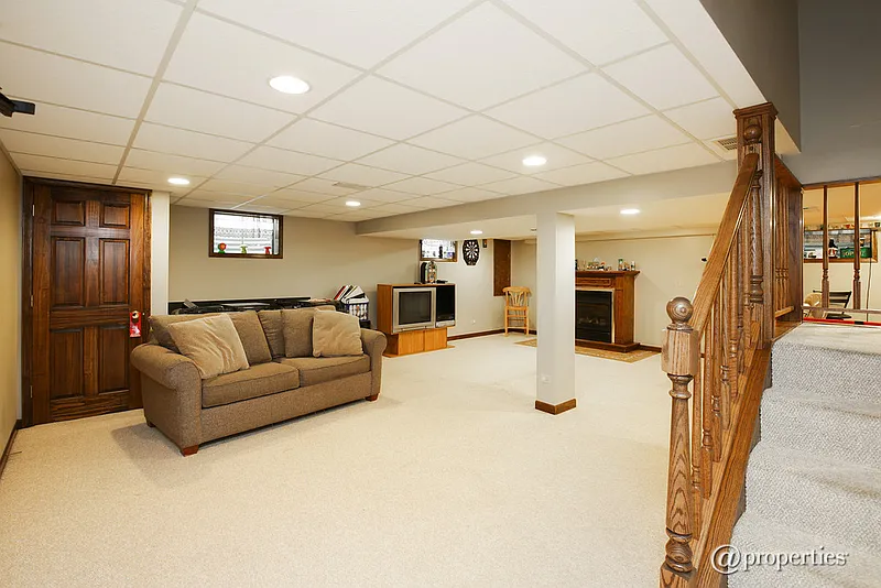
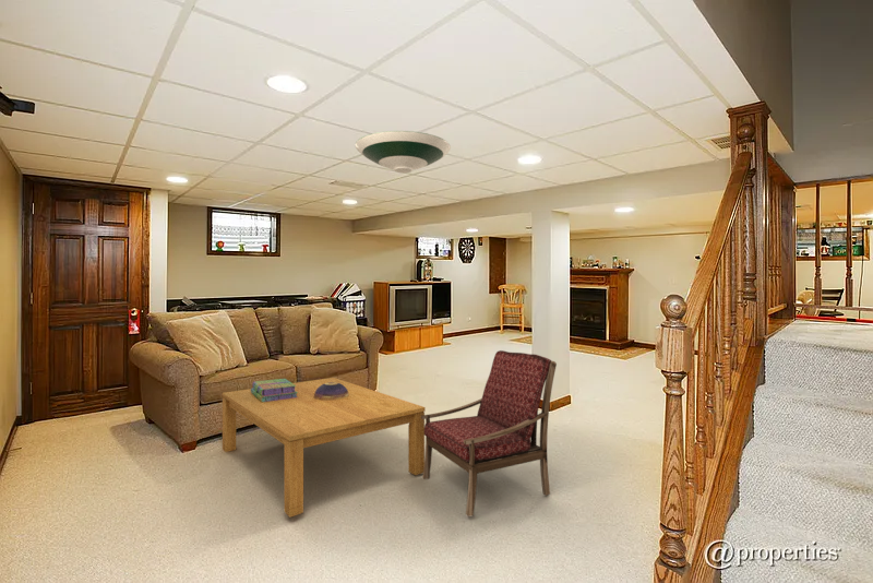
+ decorative bowl (331, 389)
+ coffee table (316, 429)
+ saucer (403, 158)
+ armchair (486, 419)
+ stack of books (273, 389)
